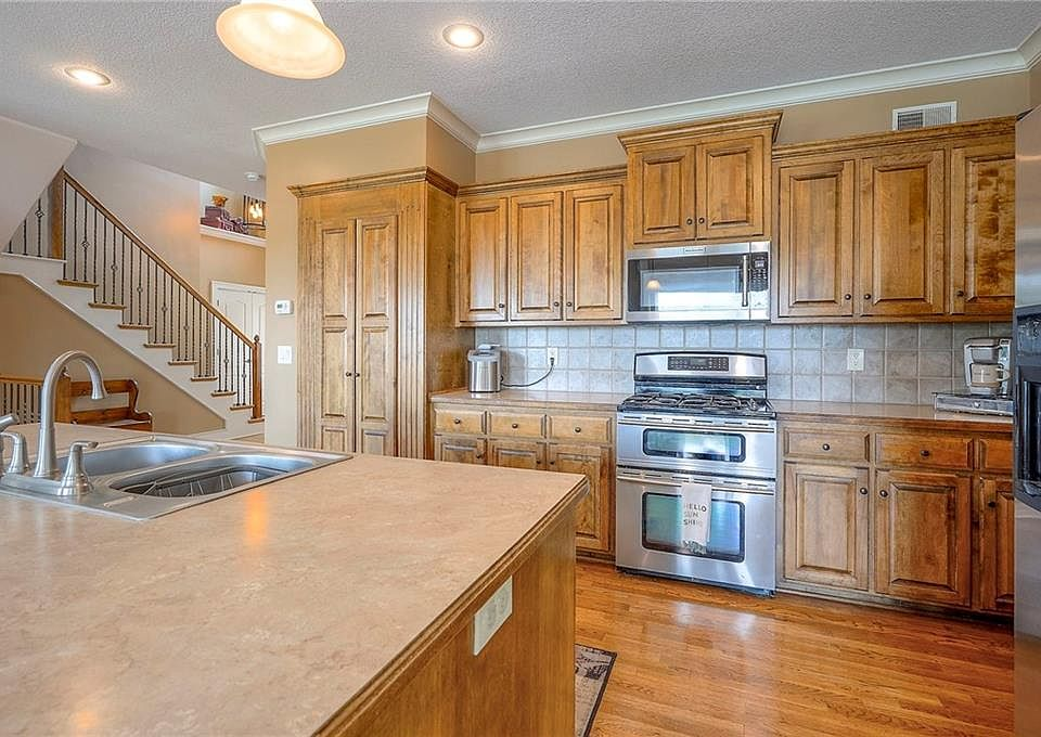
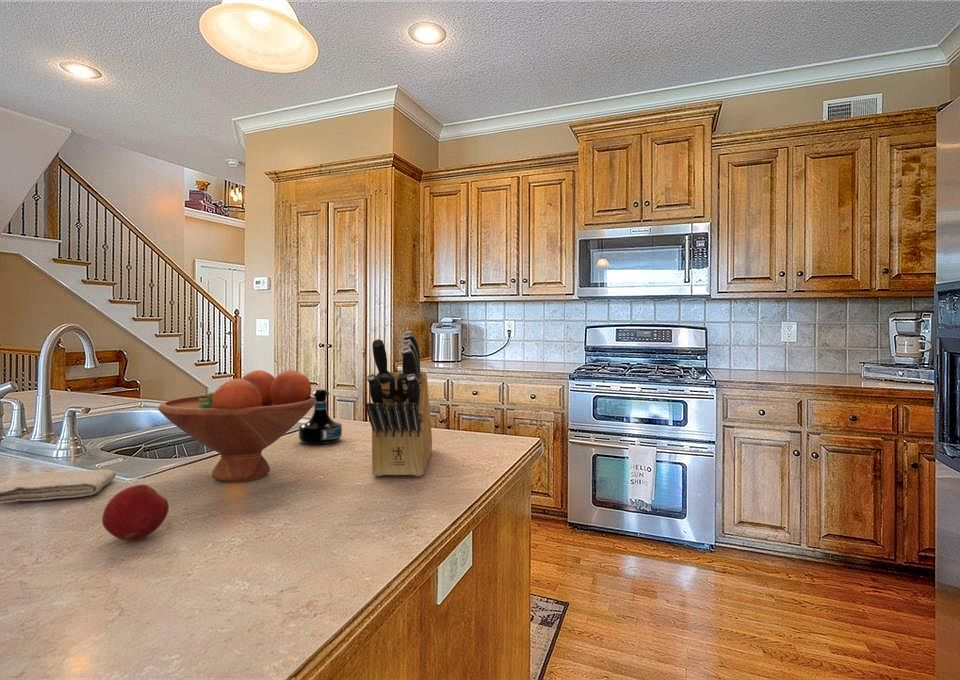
+ fruit bowl (241, 423)
+ washcloth (52, 484)
+ tequila bottle (320, 415)
+ knife block (402, 399)
+ apple (136, 512)
